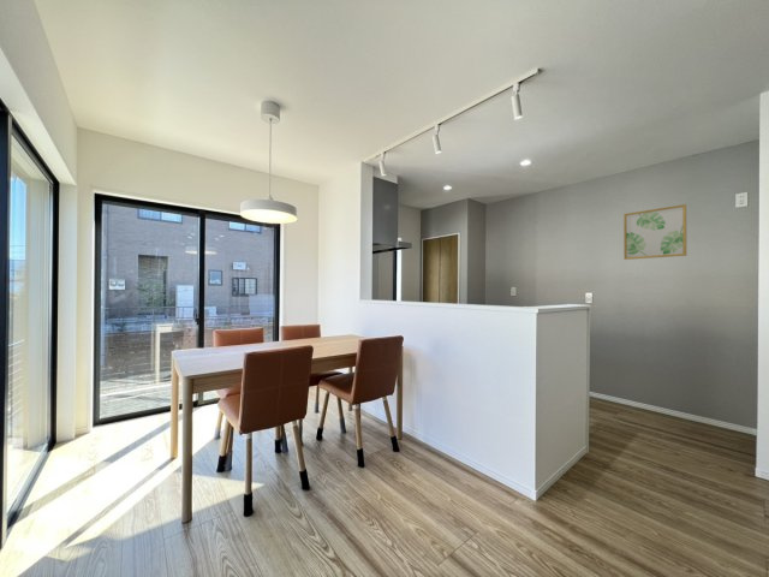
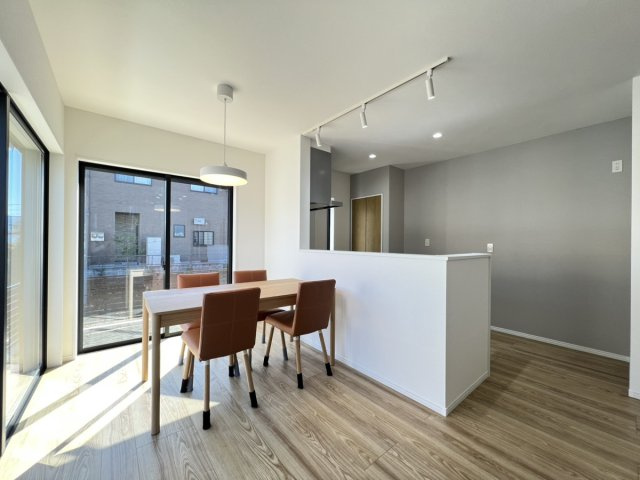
- wall art (652, 233)
